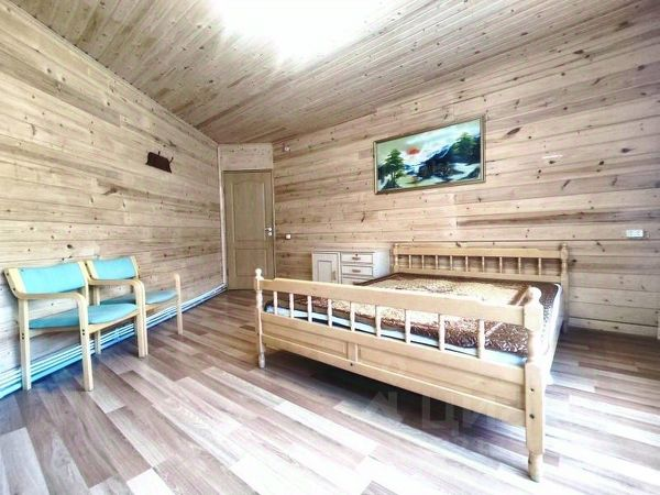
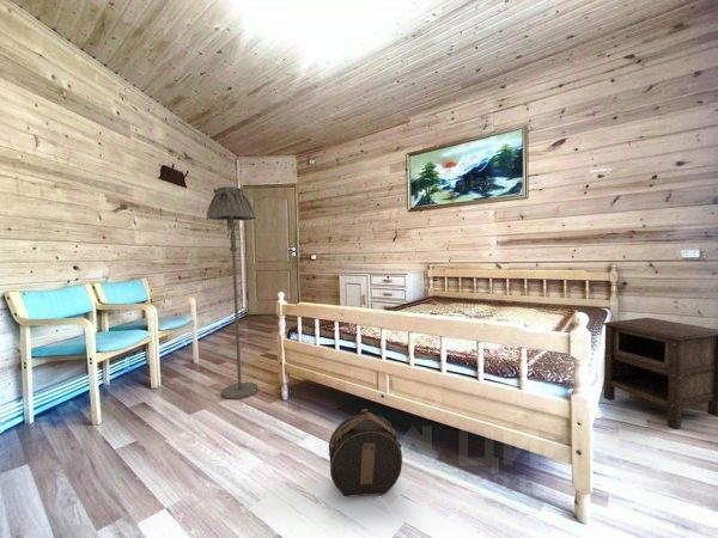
+ floor lamp (235, 292)
+ nightstand (659, 366)
+ hat box (364, 447)
